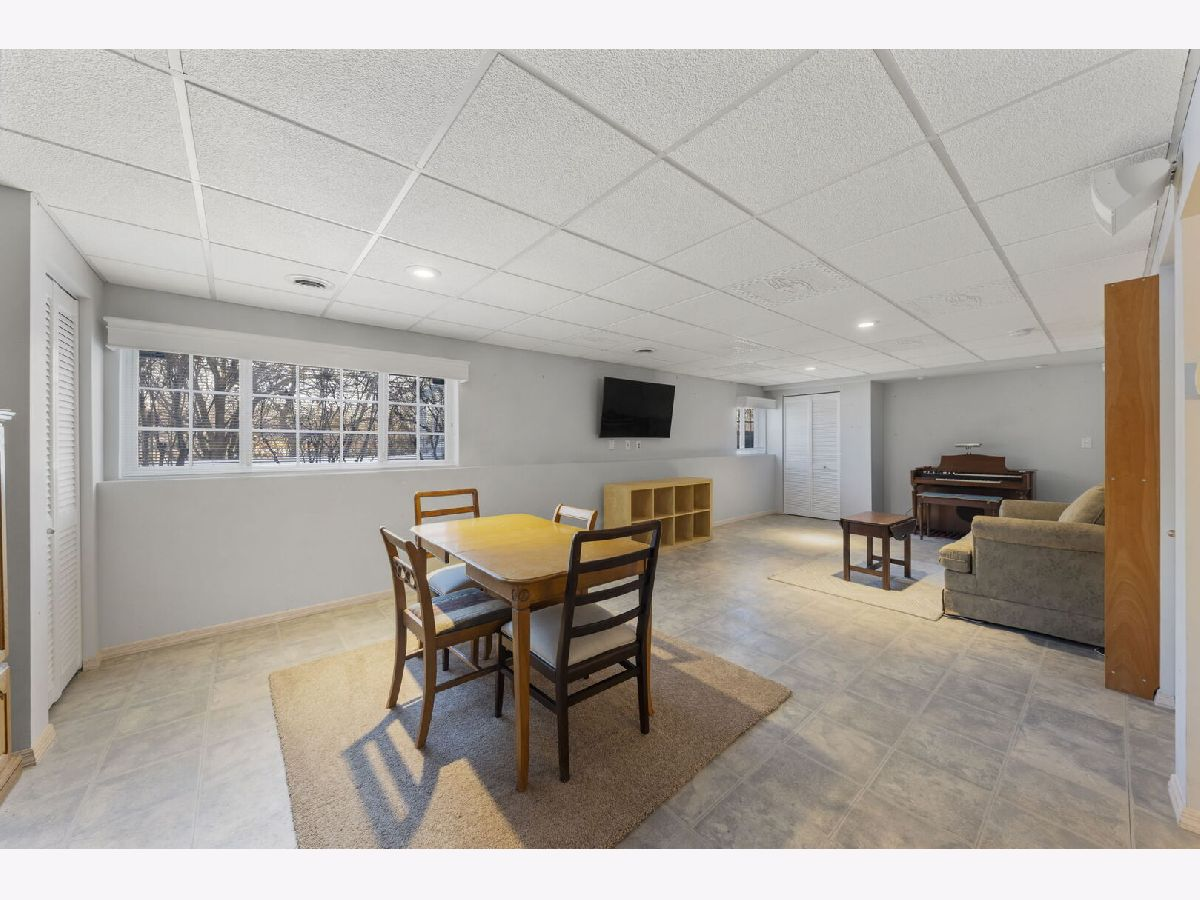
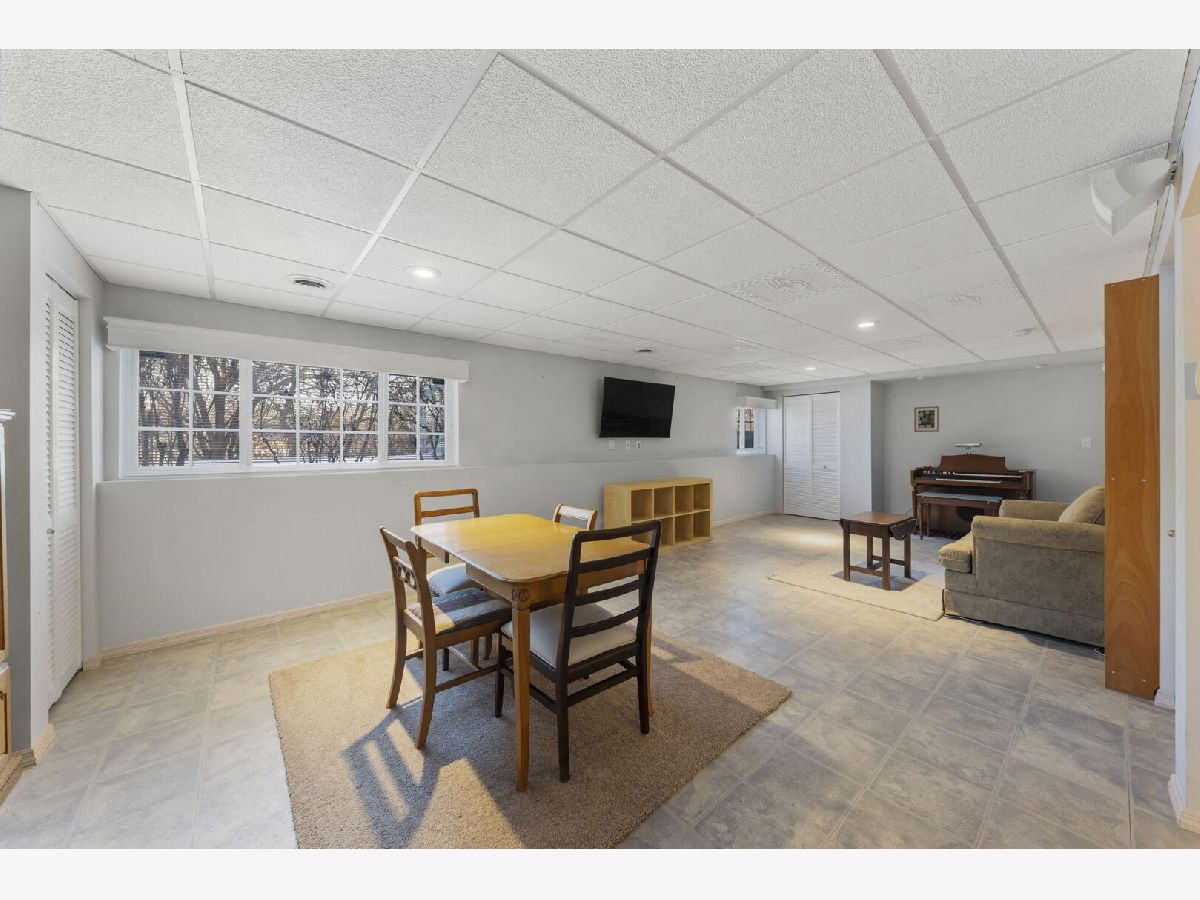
+ wall art (926, 419)
